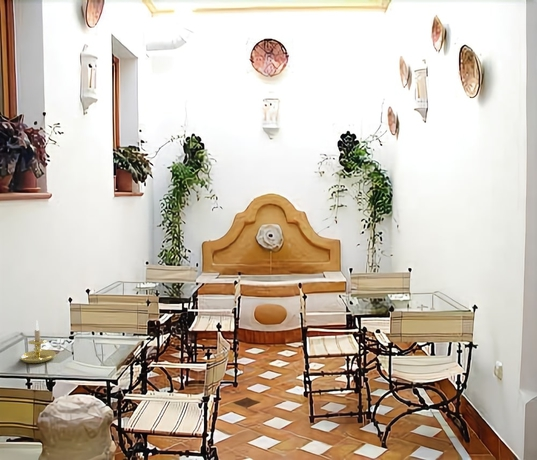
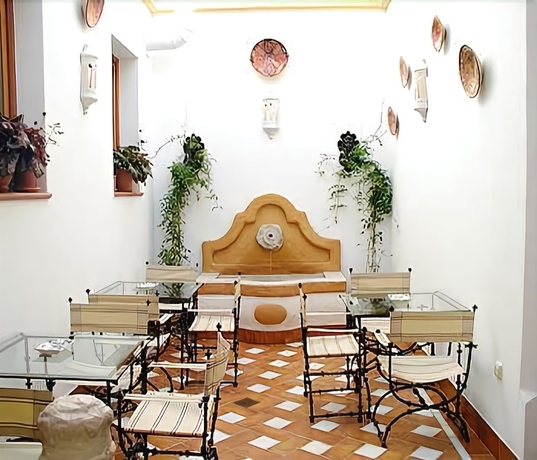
- candle holder (36, 340)
